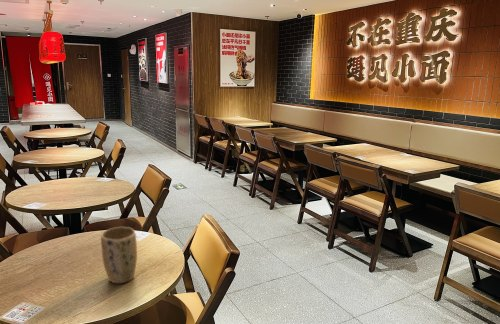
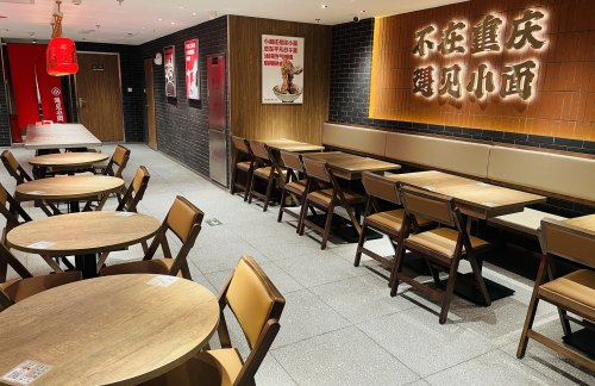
- plant pot (119, 255)
